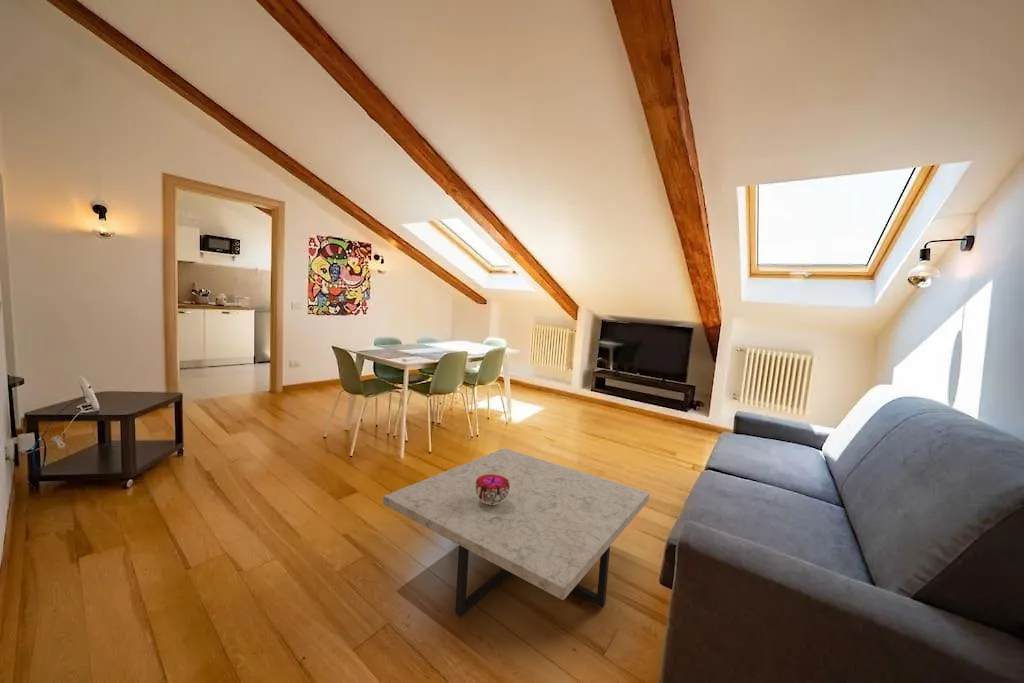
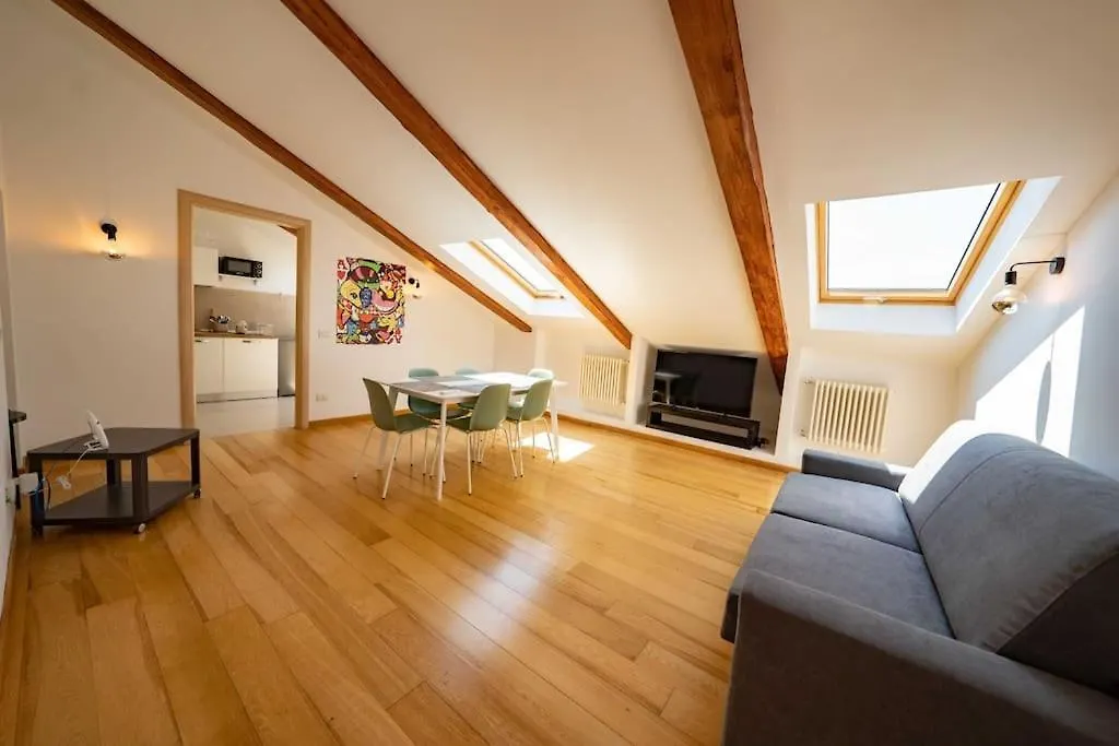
- decorative bowl (492, 491)
- coffee table (521, 528)
